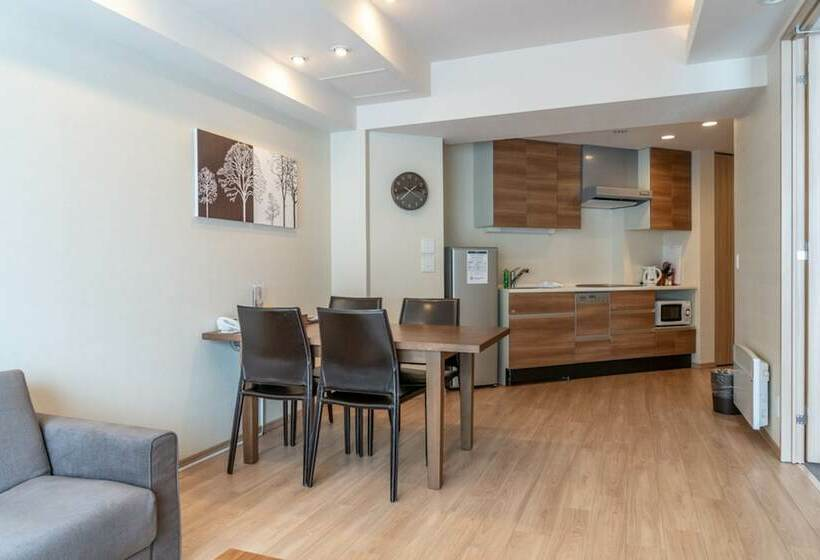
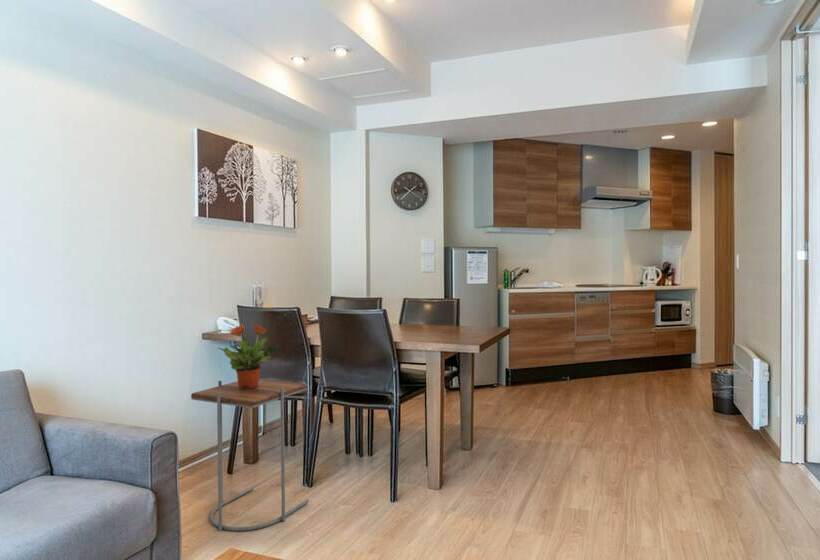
+ potted plant (249, 355)
+ side table (221, 448)
